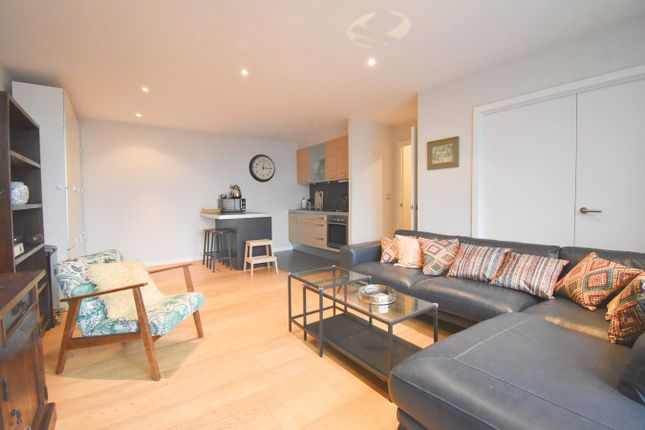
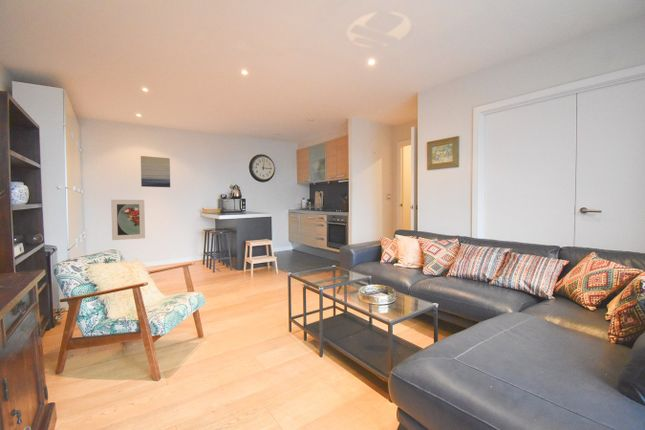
+ wall art (155, 172)
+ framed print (128, 219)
